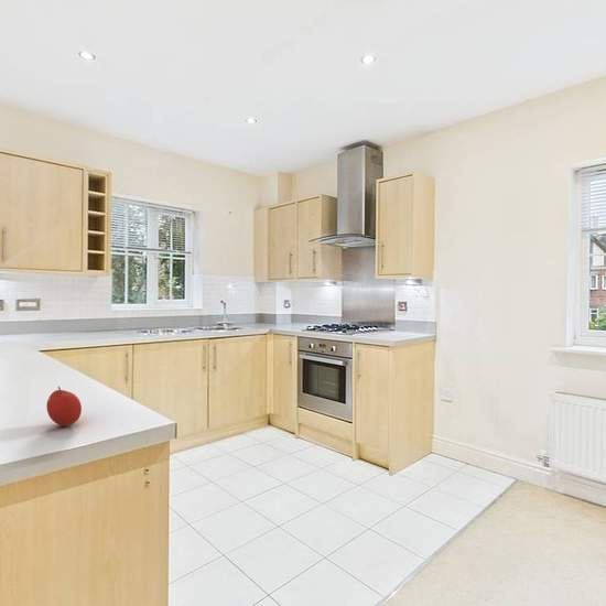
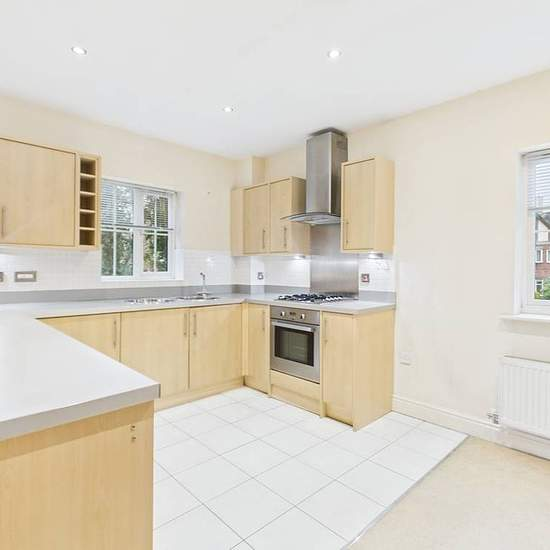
- fruit (64, 404)
